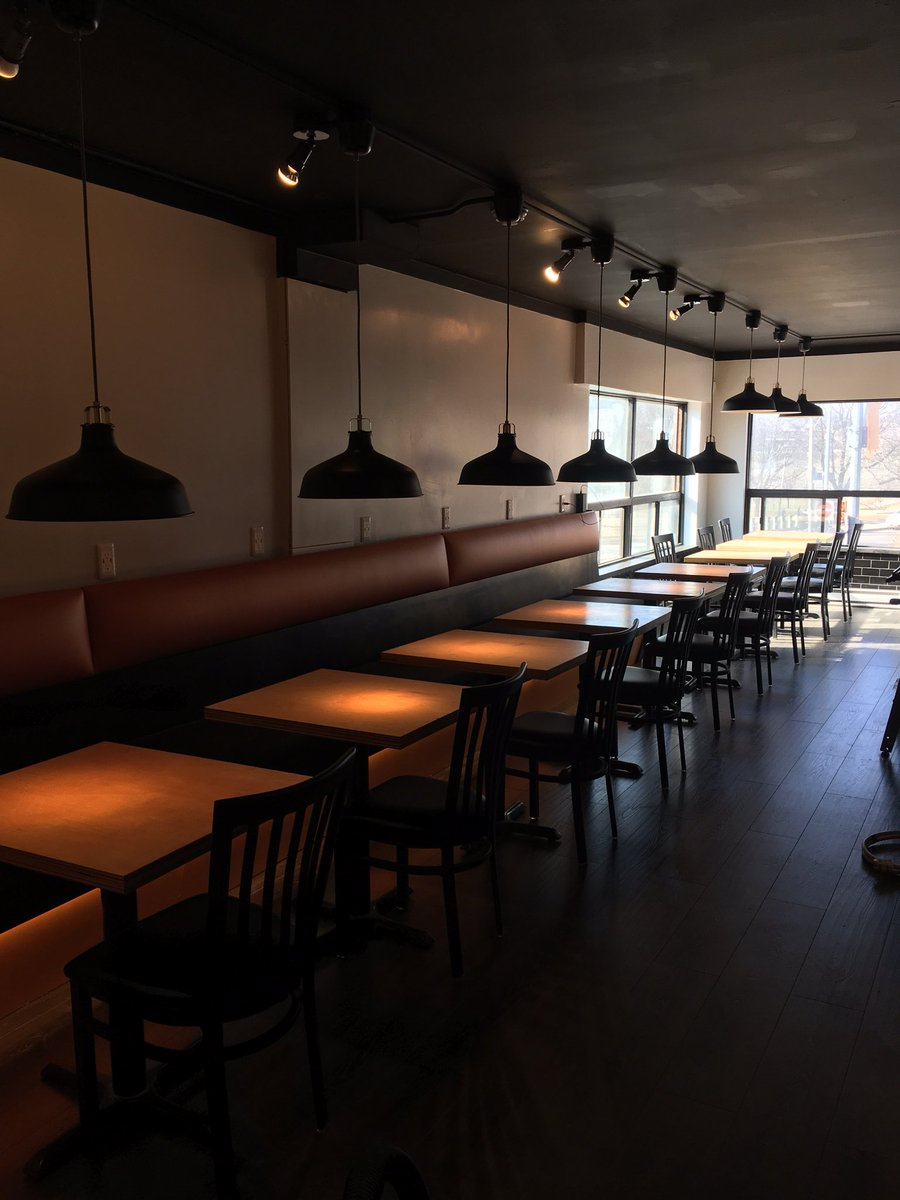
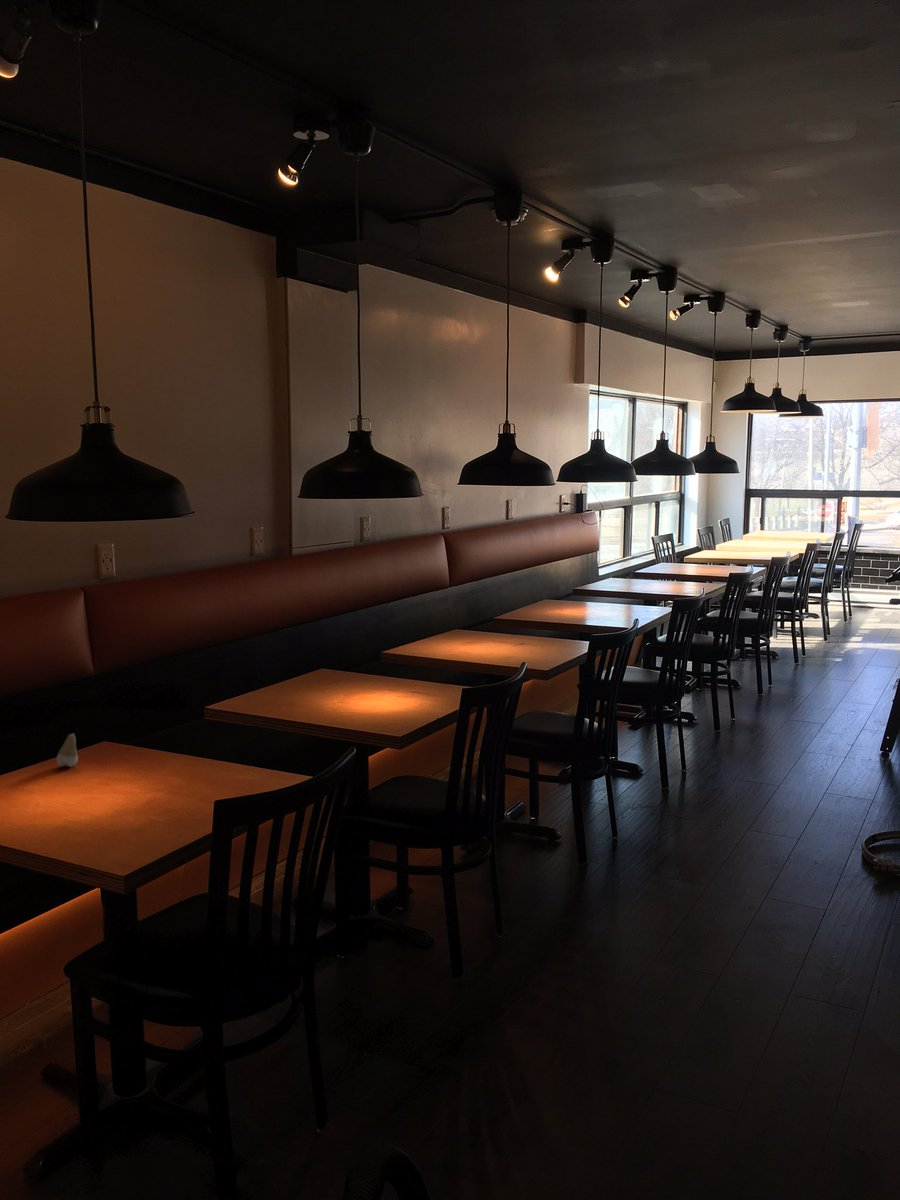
+ tooth (67, 749)
